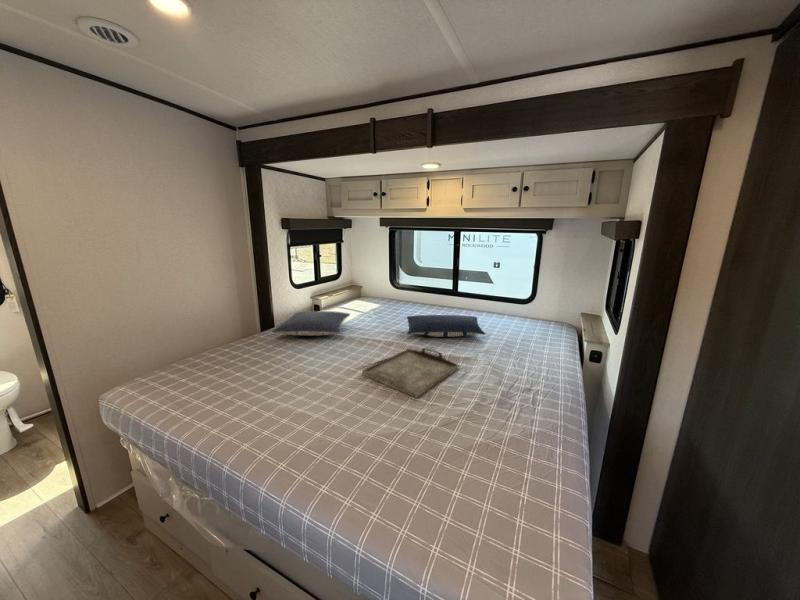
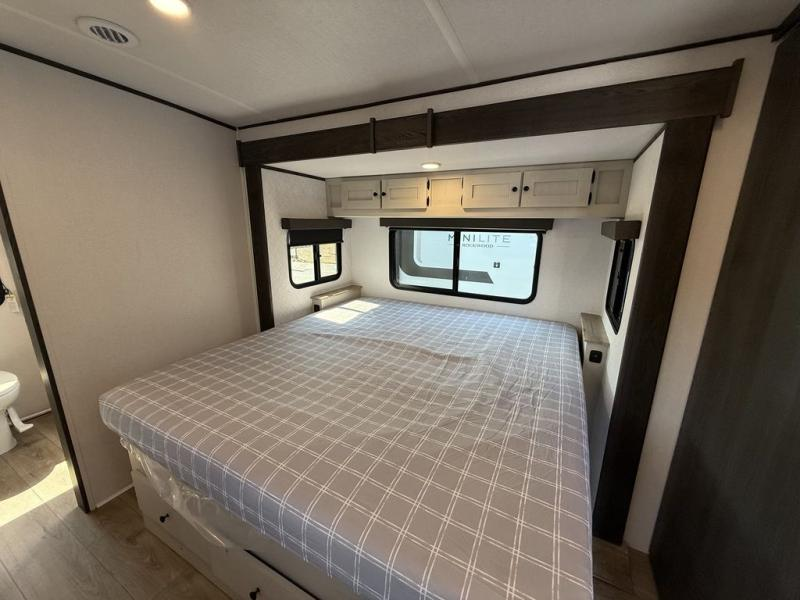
- serving tray (411, 365)
- pillow (315, 322)
- pillow (443, 325)
